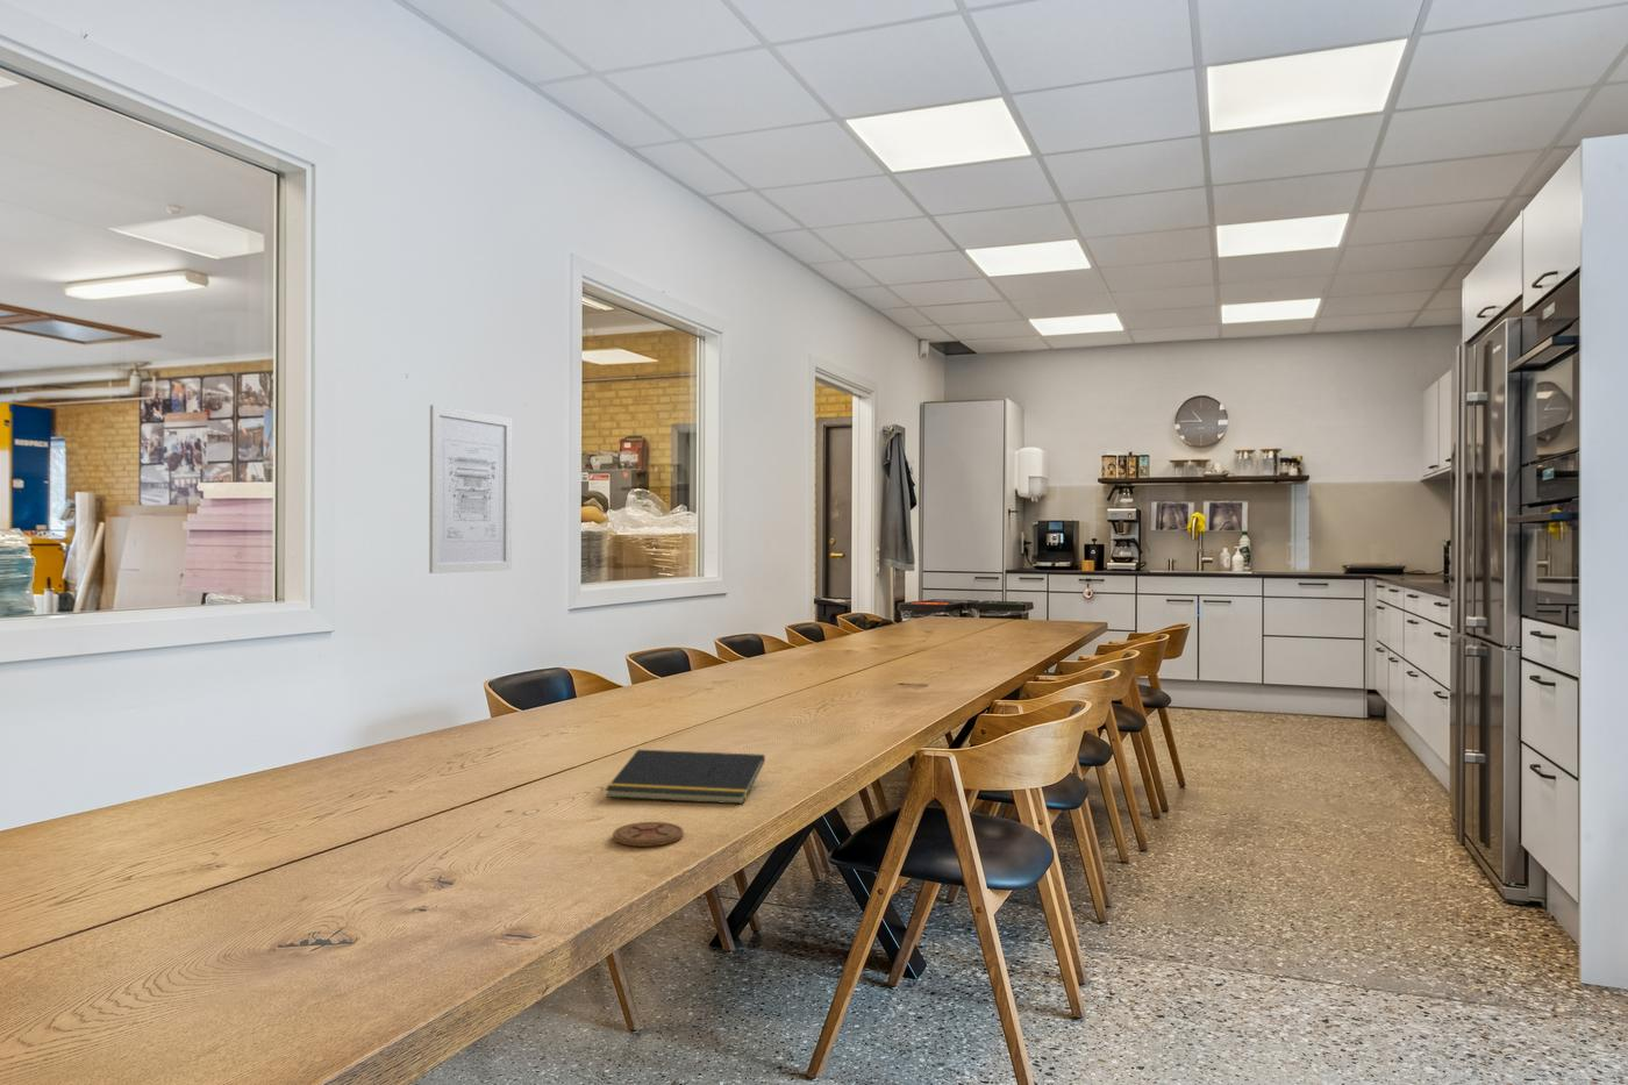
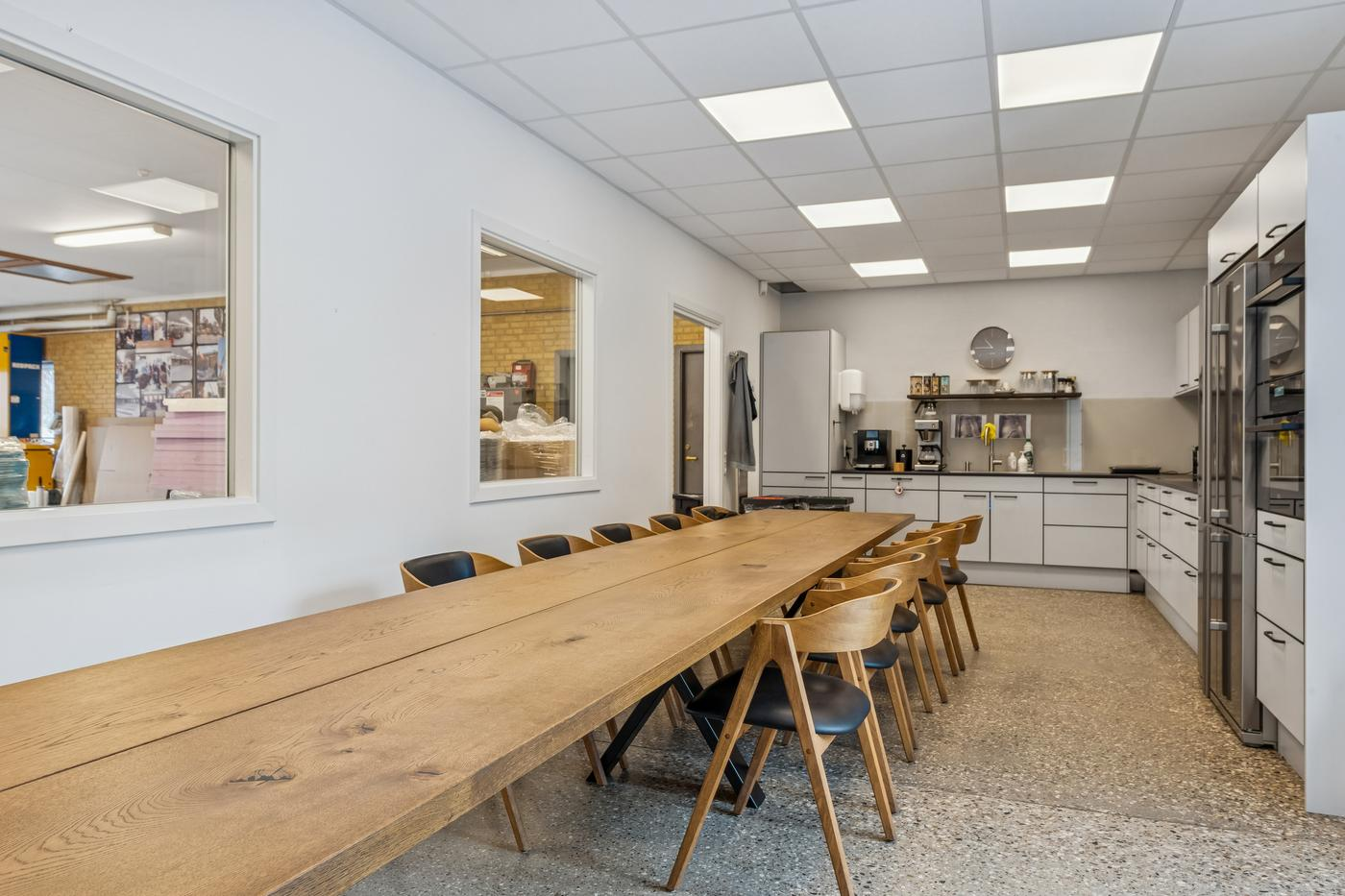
- wall art (472, 490)
- notepad (688, 775)
- coaster (648, 833)
